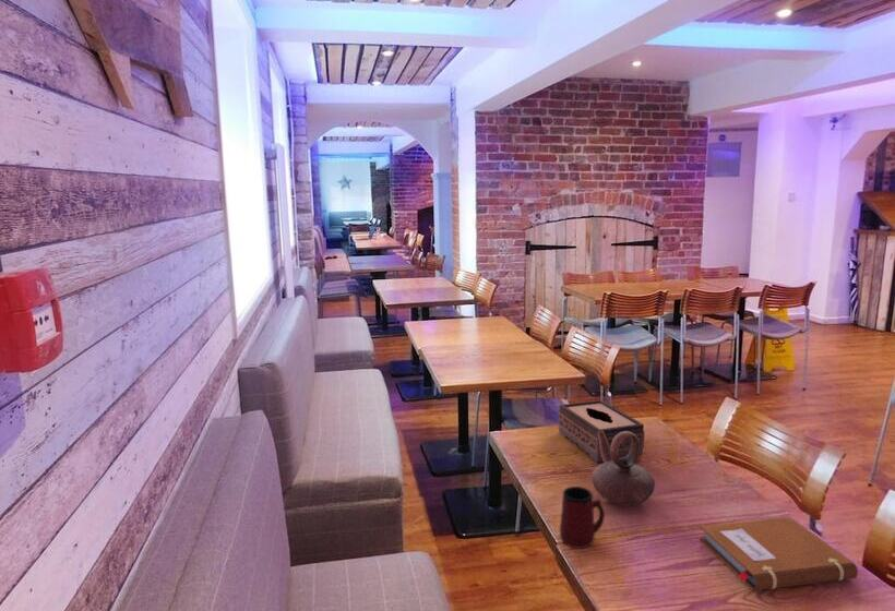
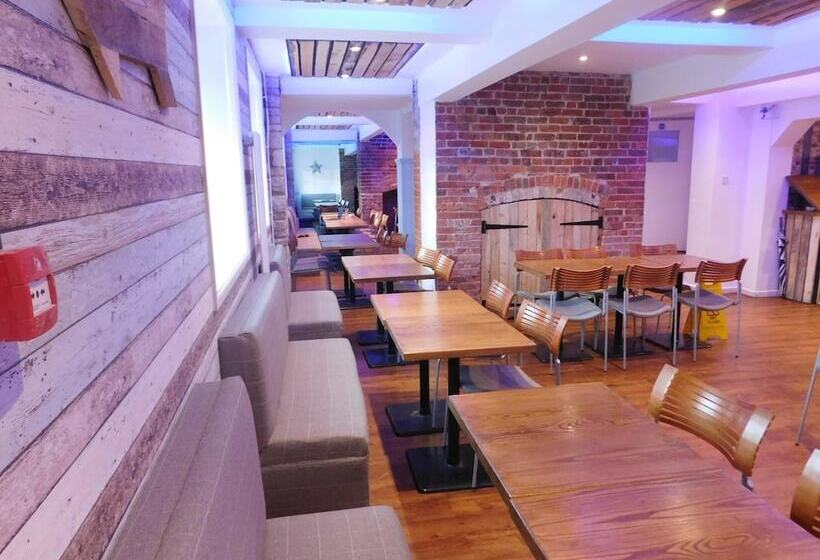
- teapot (617, 460)
- tissue box (598, 429)
- mug (583, 515)
- notebook (772, 552)
